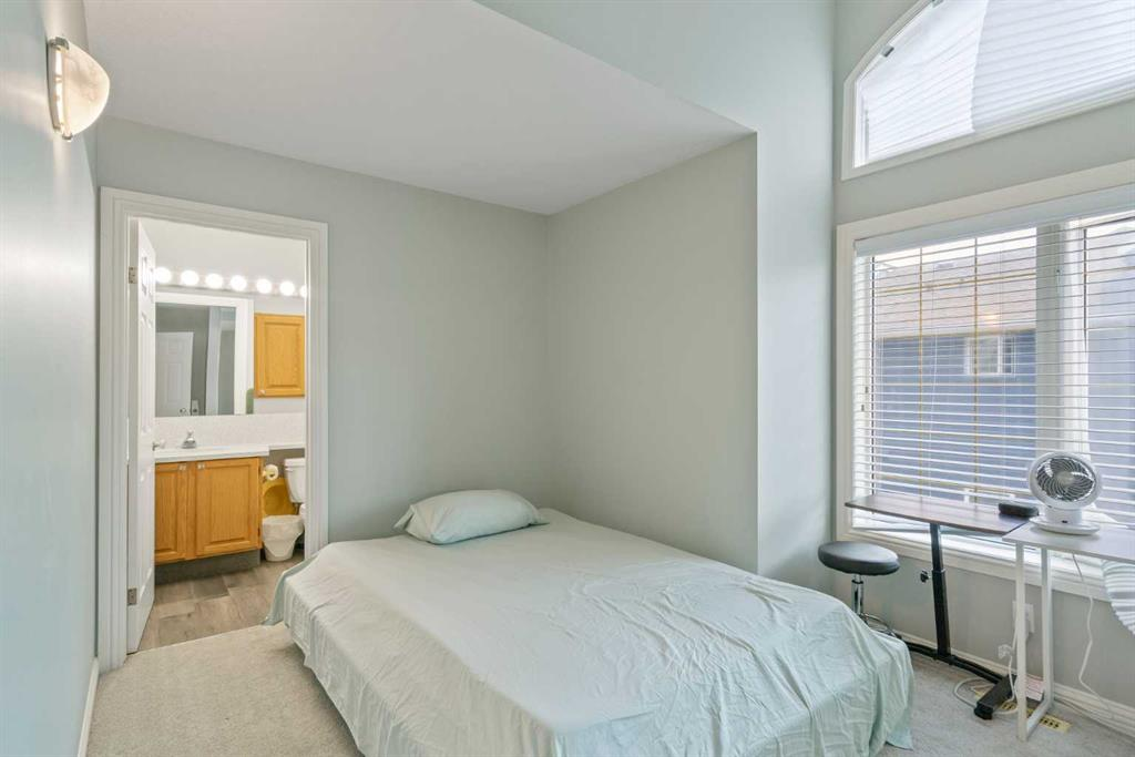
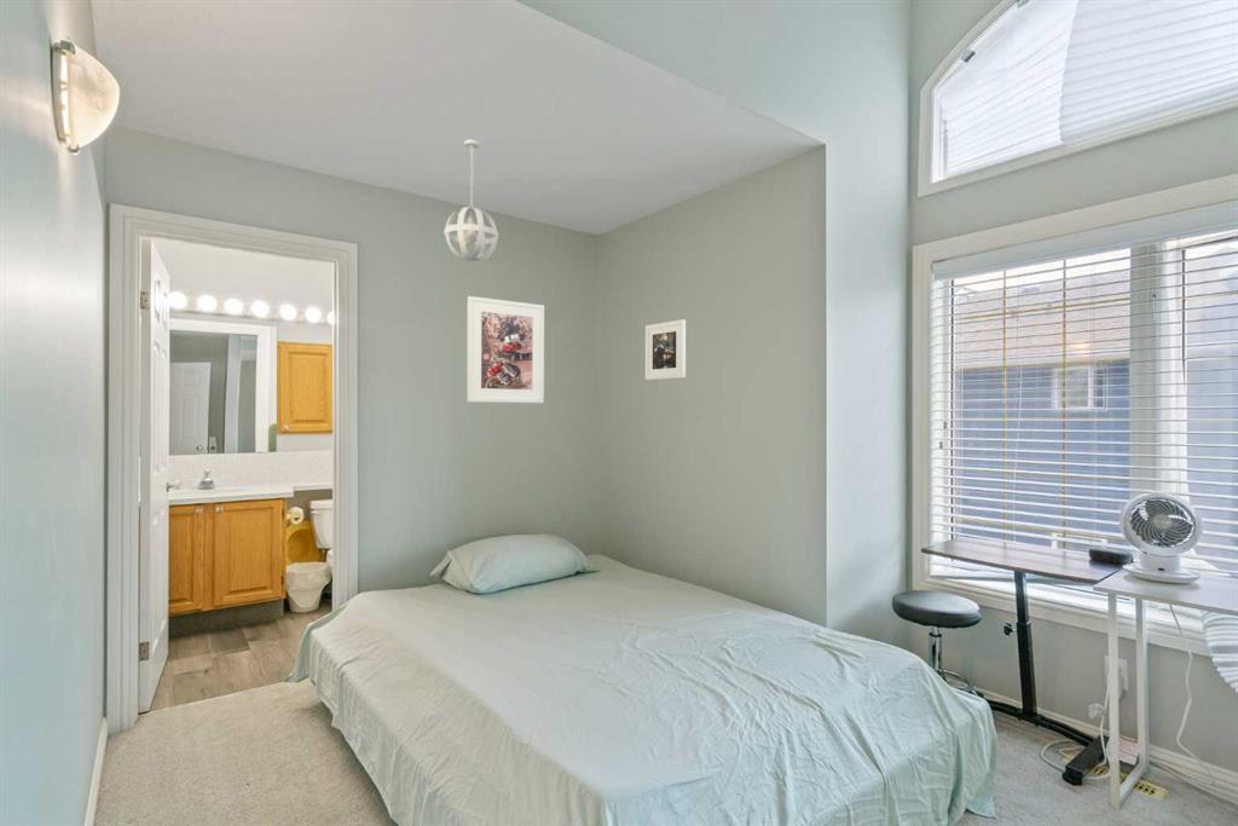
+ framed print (507, 351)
+ pendant light (472, 202)
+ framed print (664, 351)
